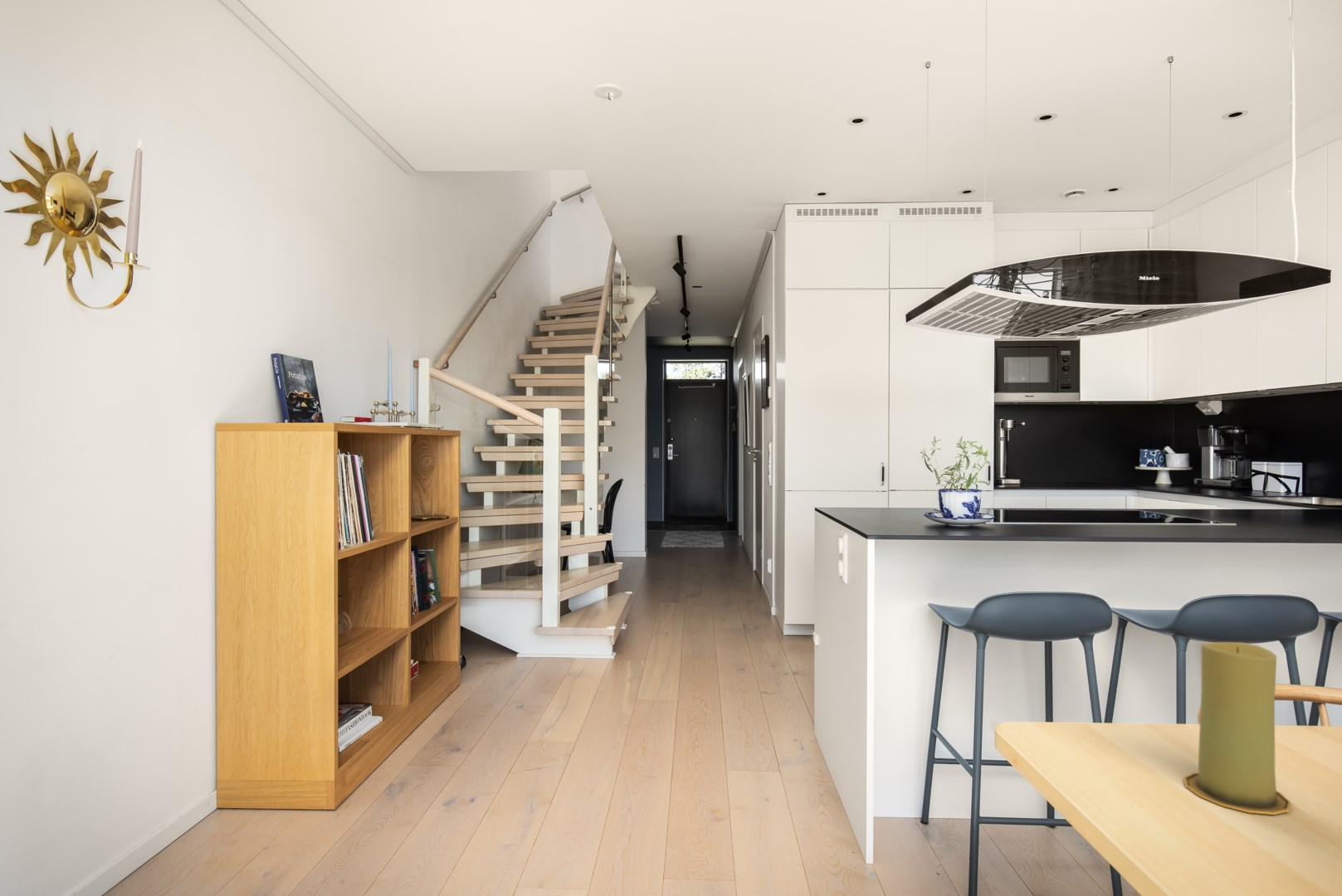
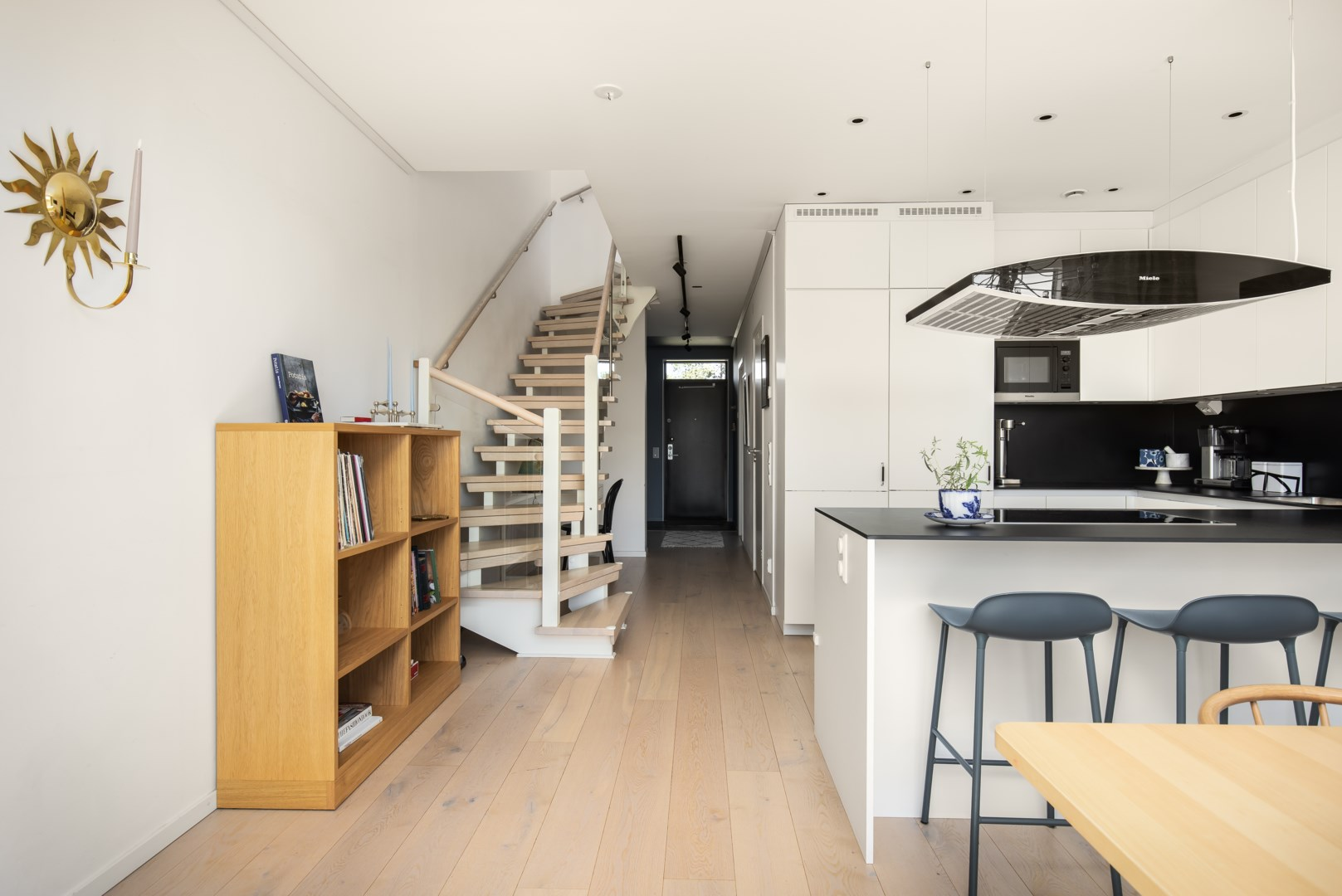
- candle (1235, 719)
